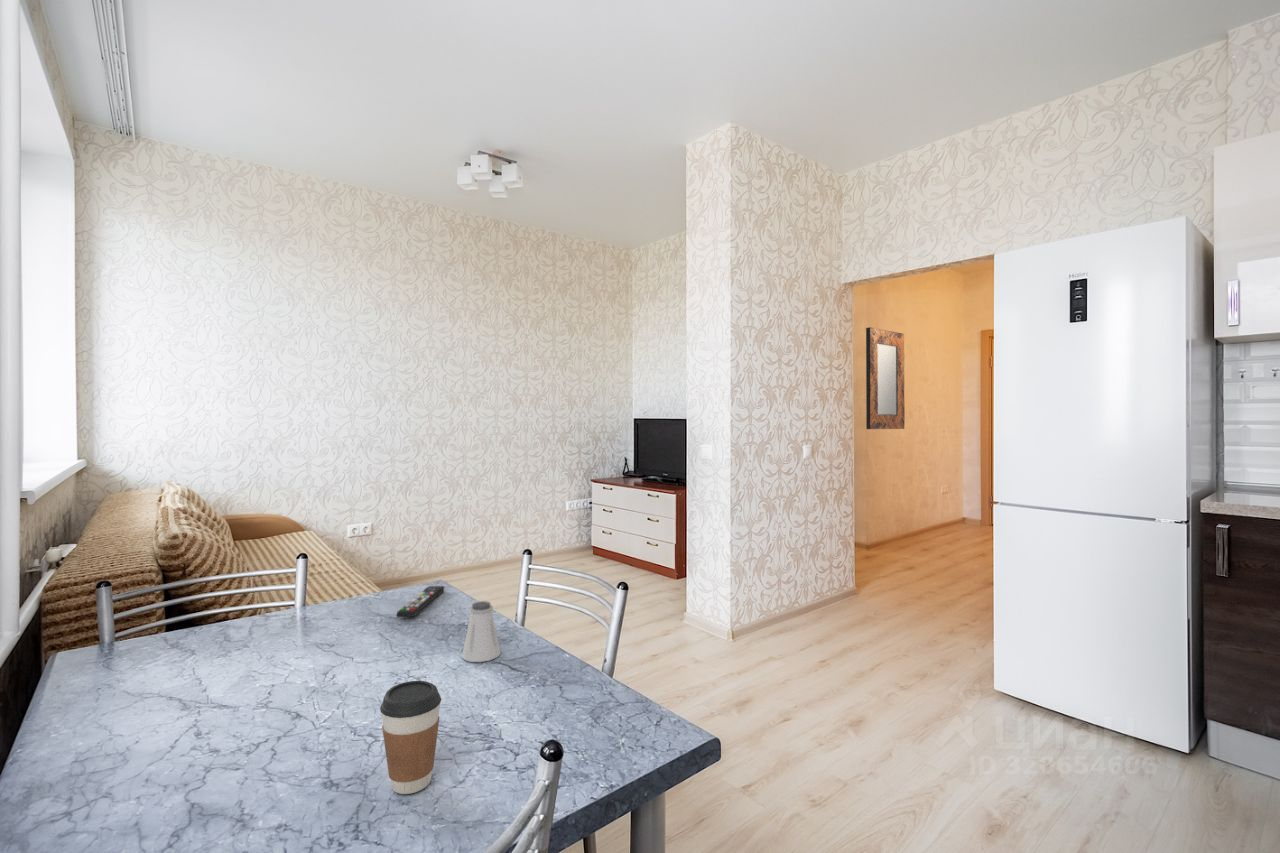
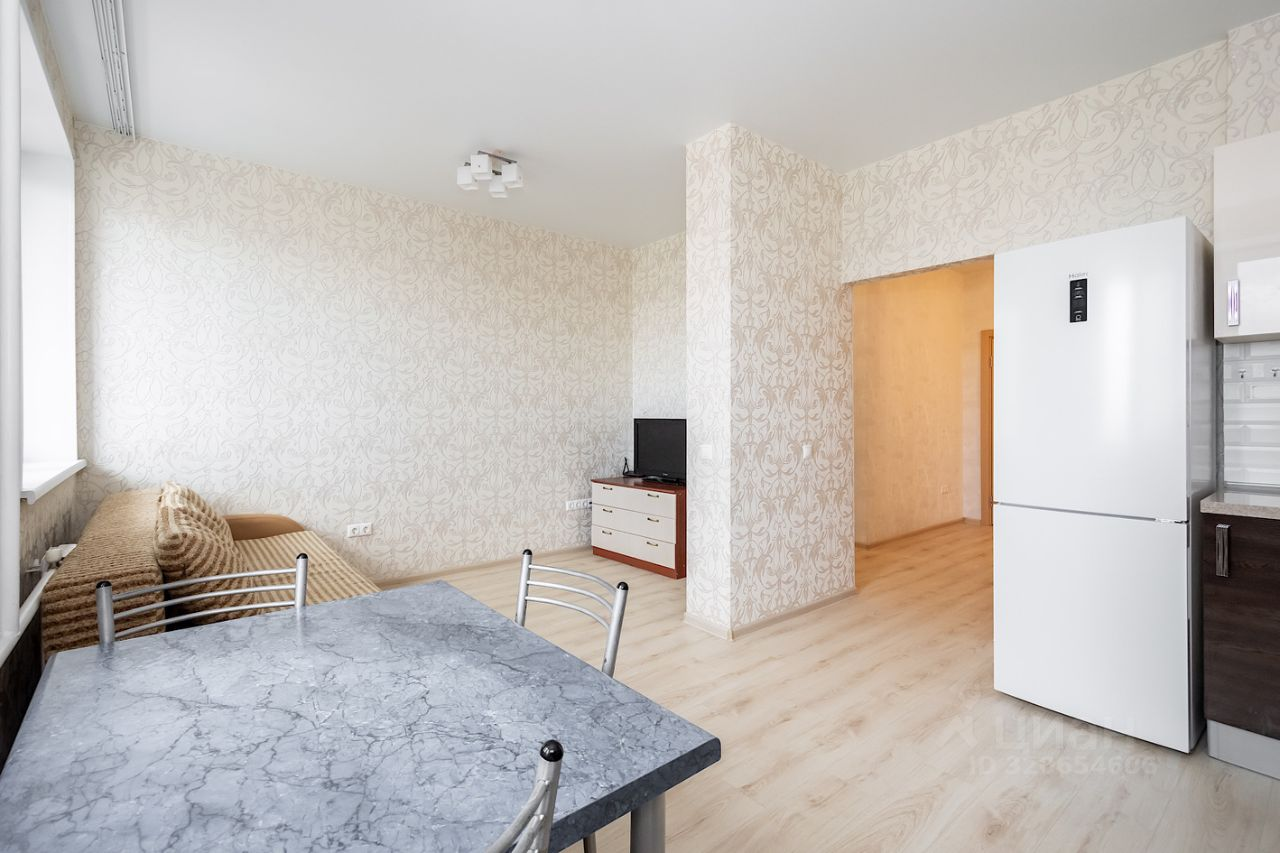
- coffee cup (411, 737)
- home mirror (886, 379)
- remote control (422, 600)
- saltshaker (481, 629)
